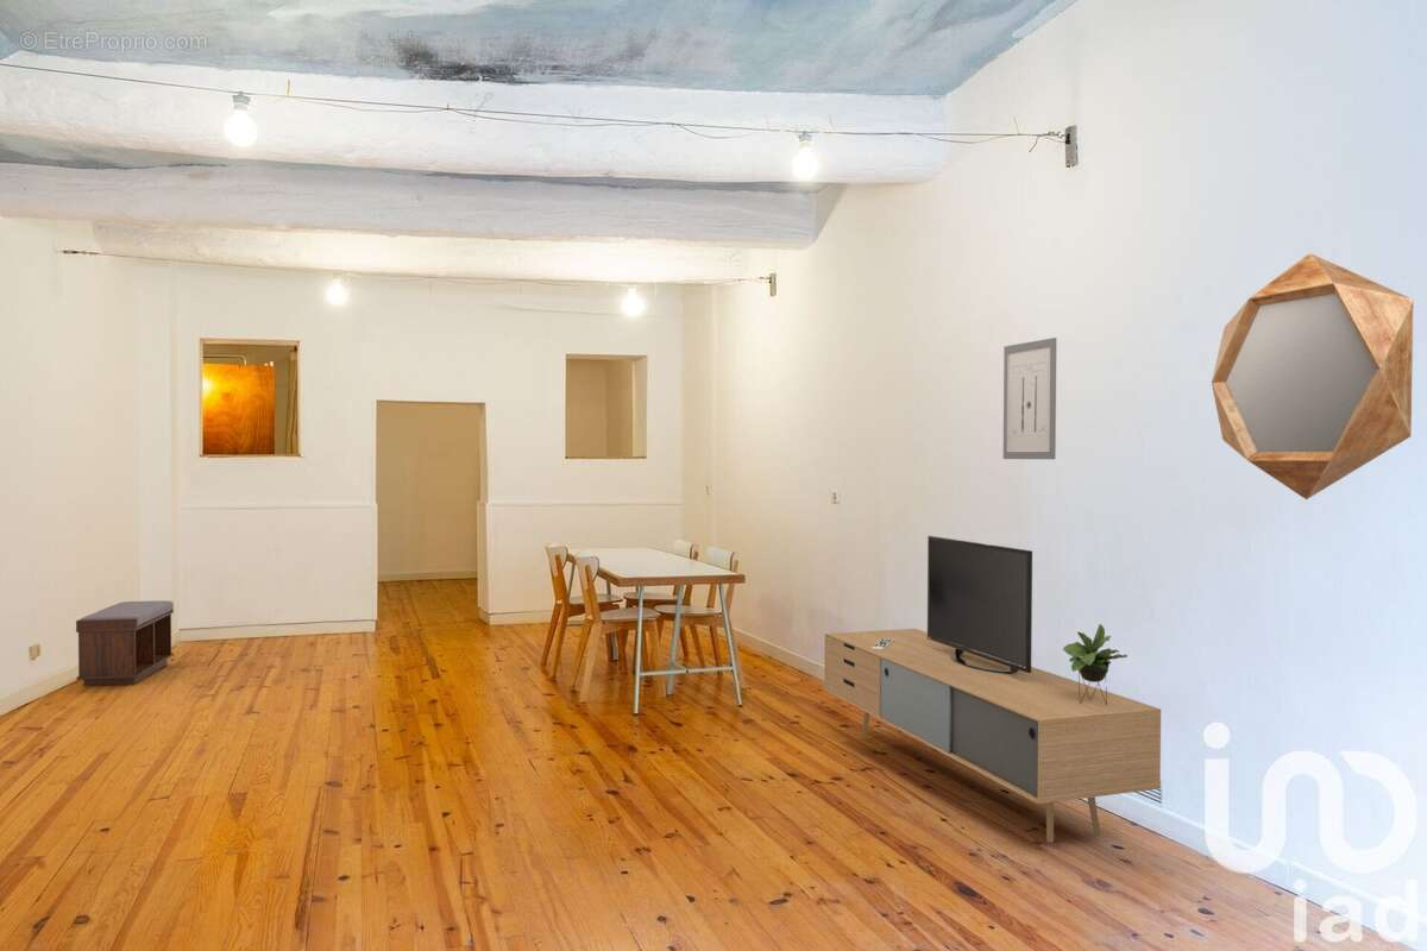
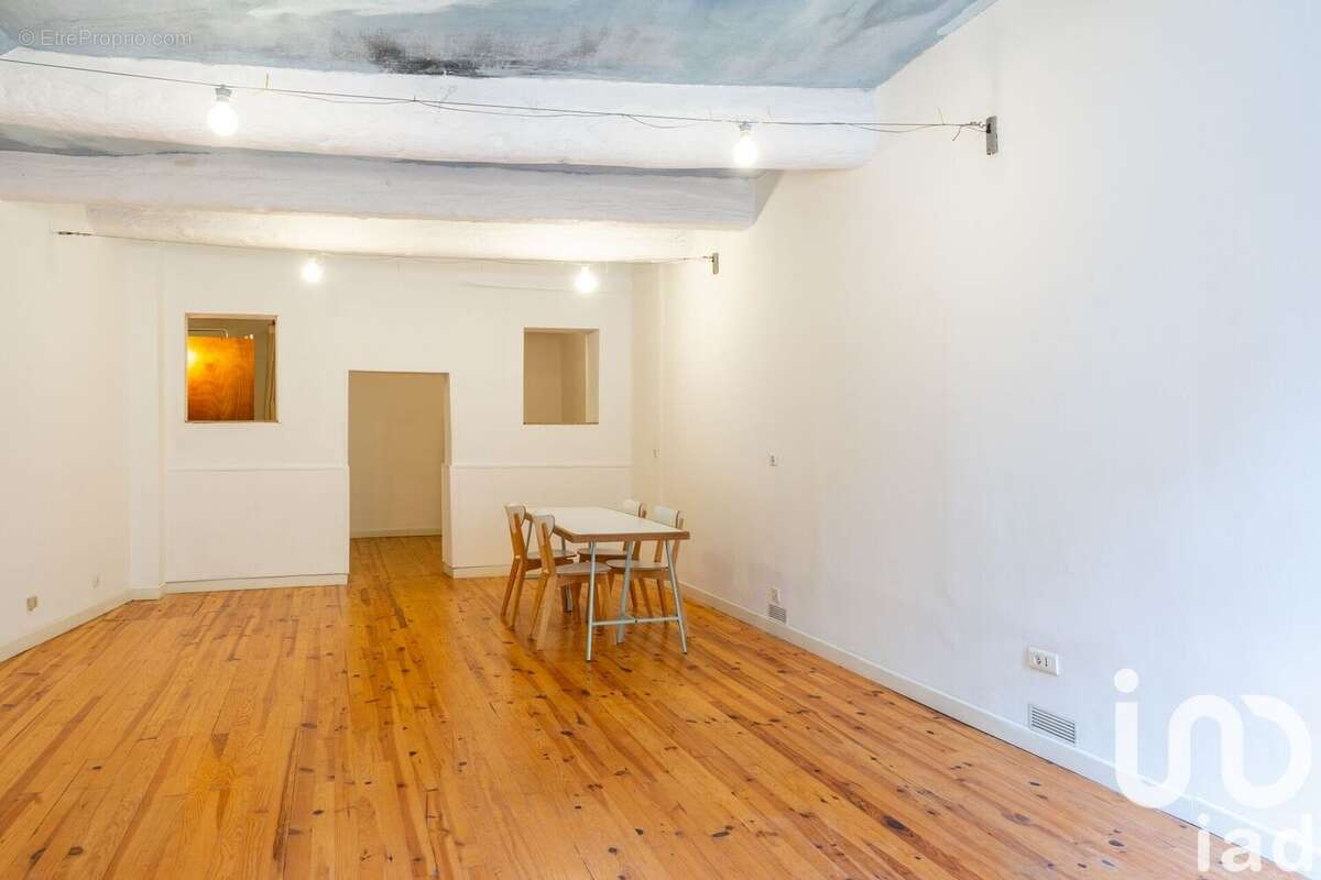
- home mirror (1299, 376)
- bench (128, 641)
- media console (967, 661)
- wall art (1029, 401)
